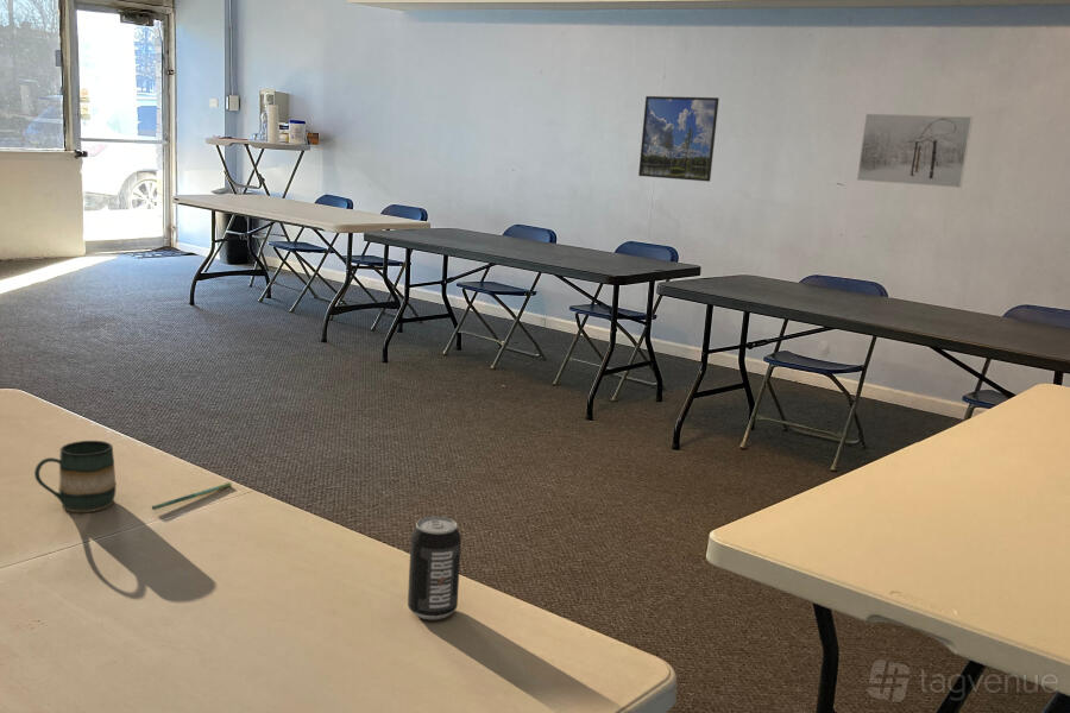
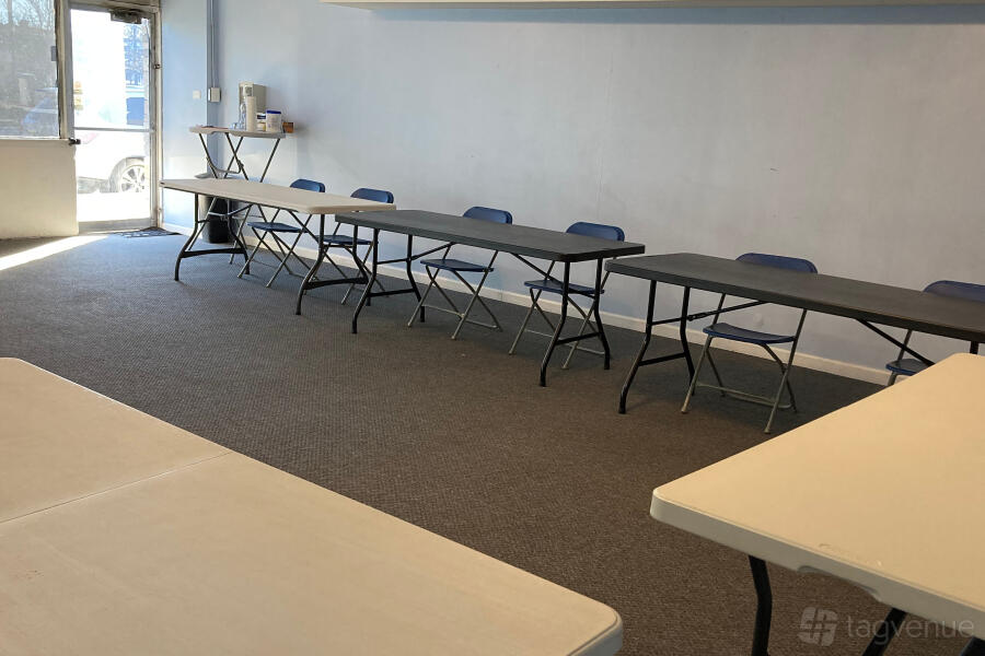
- beverage can (434, 567)
- pen (193, 496)
- mug (75, 478)
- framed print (912, 150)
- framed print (676, 138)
